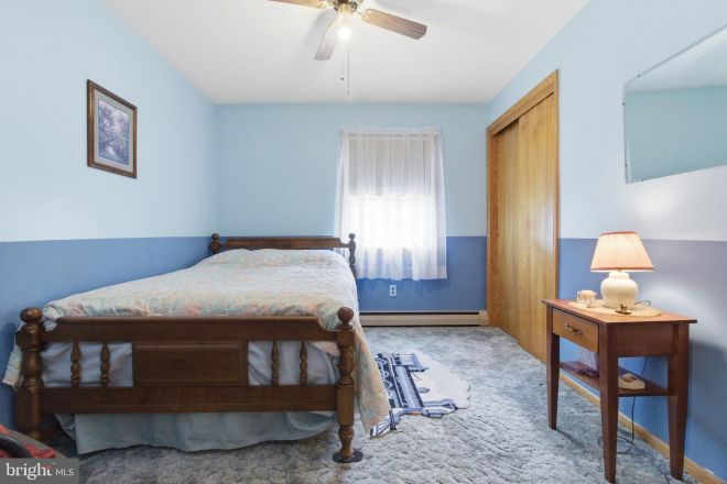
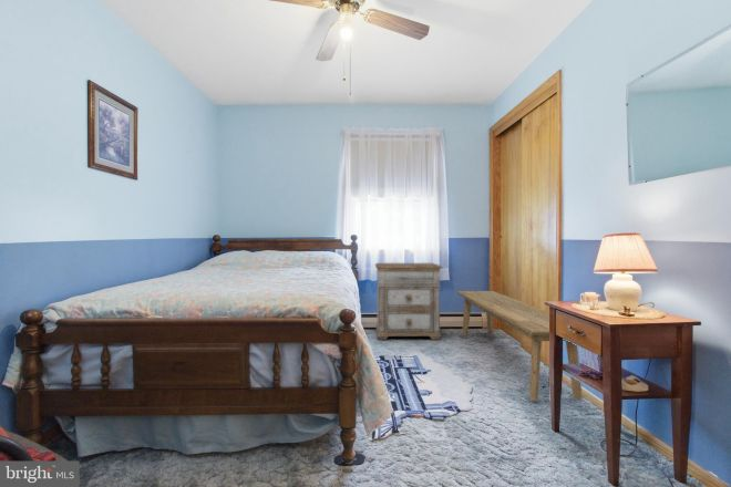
+ nightstand (406, 299)
+ bench (508, 325)
